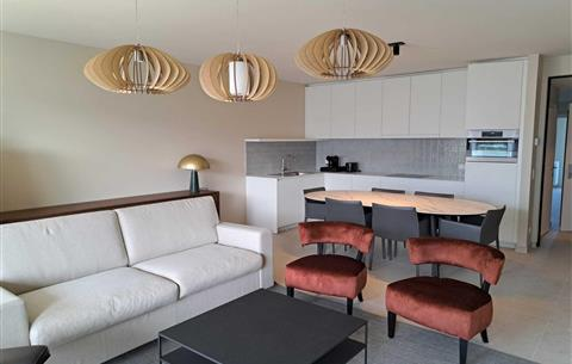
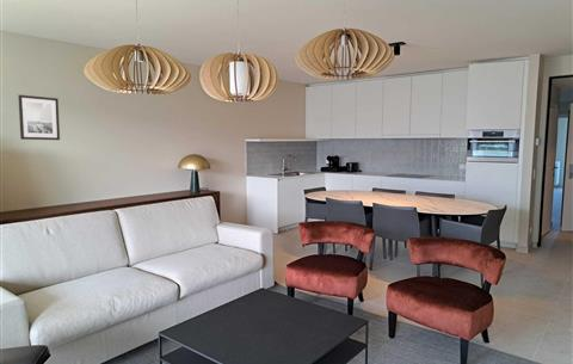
+ wall art (39, 118)
